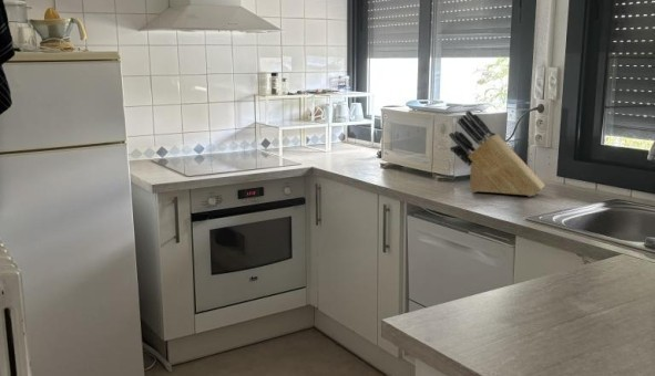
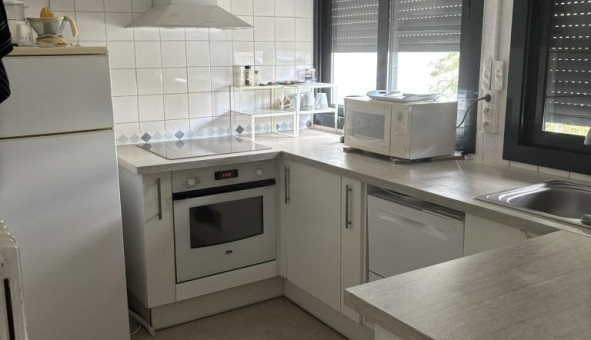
- knife block (497, 152)
